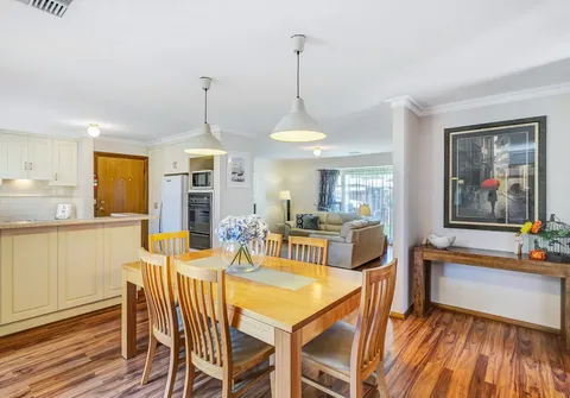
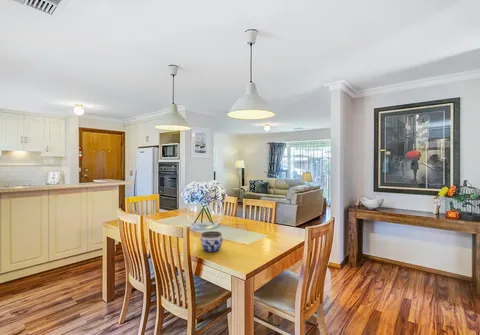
+ jar (211, 241)
